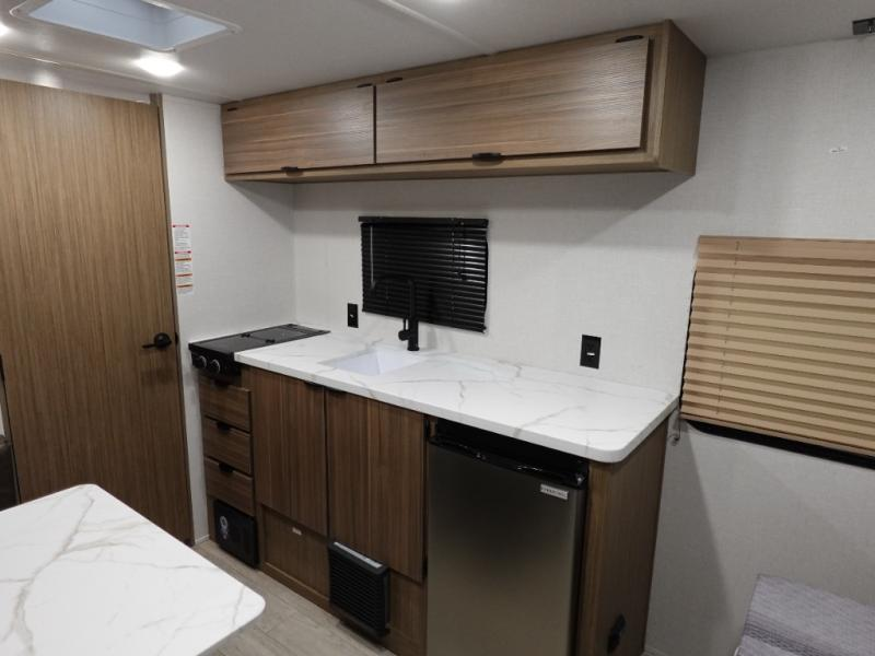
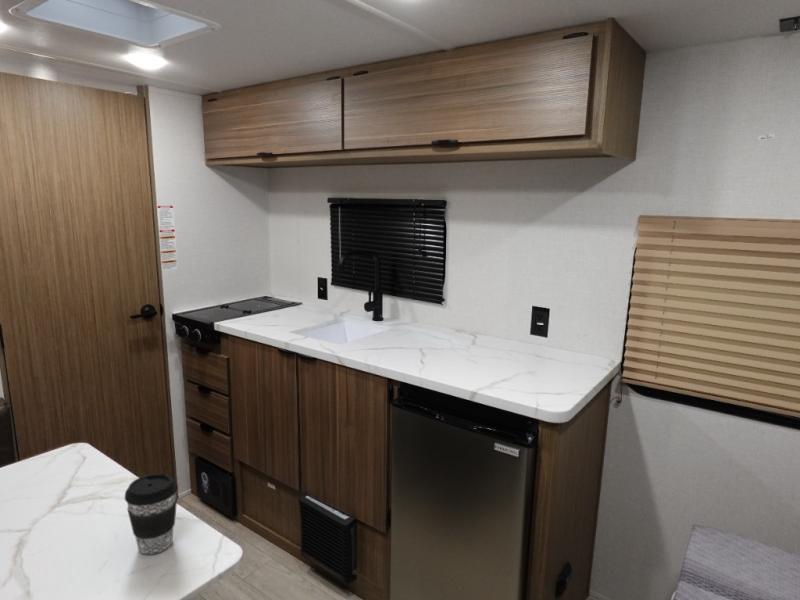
+ coffee cup (153, 514)
